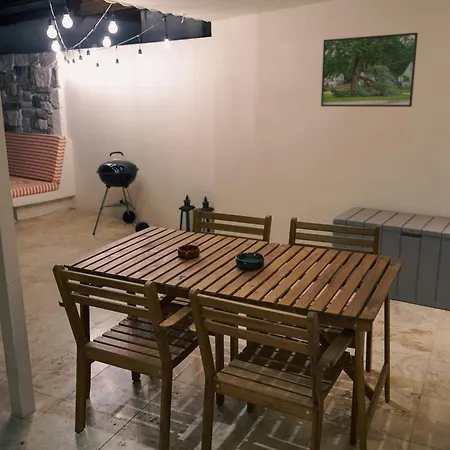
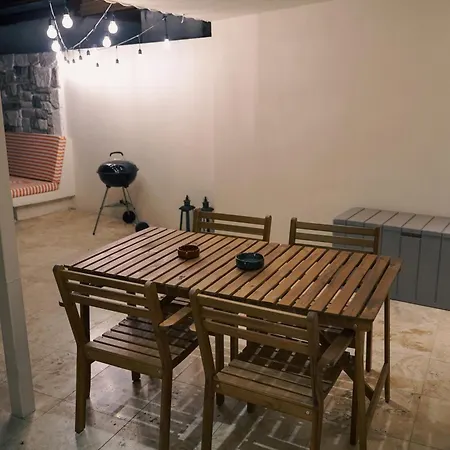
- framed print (366, 72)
